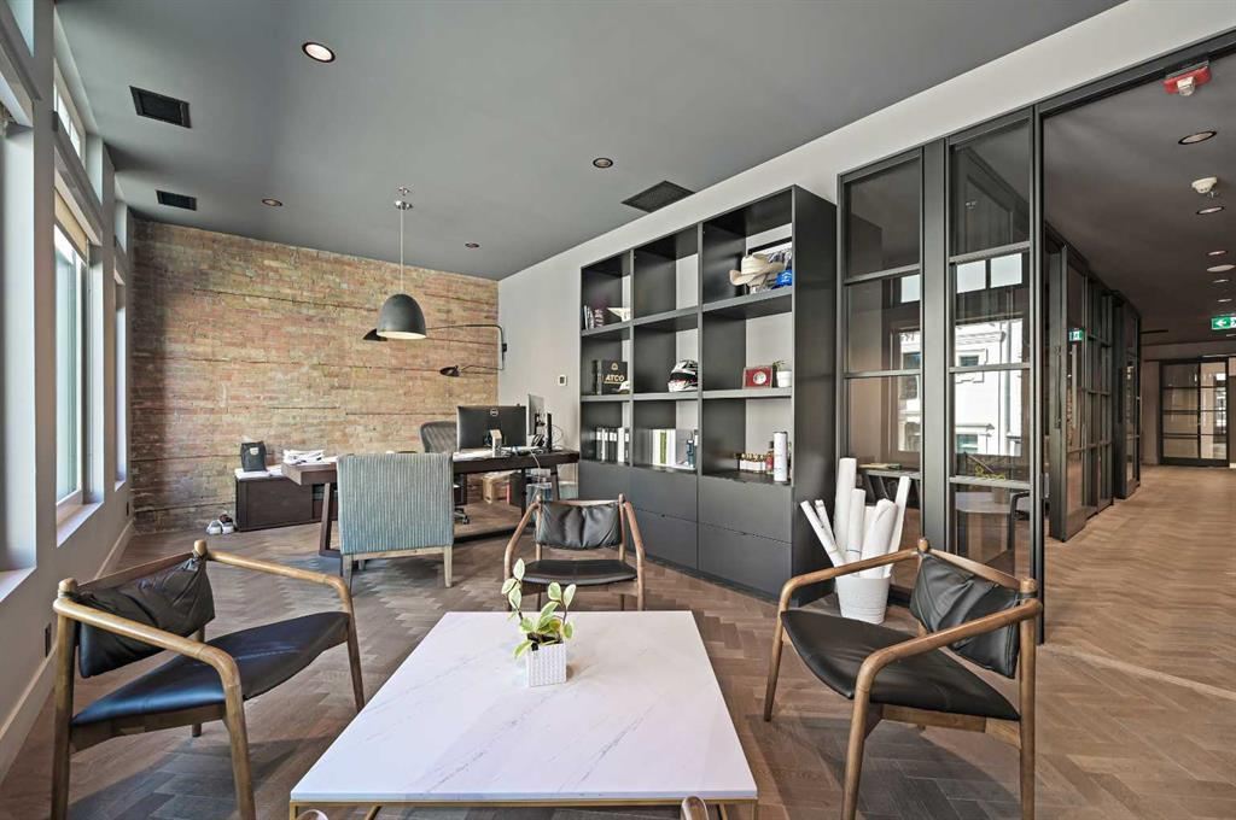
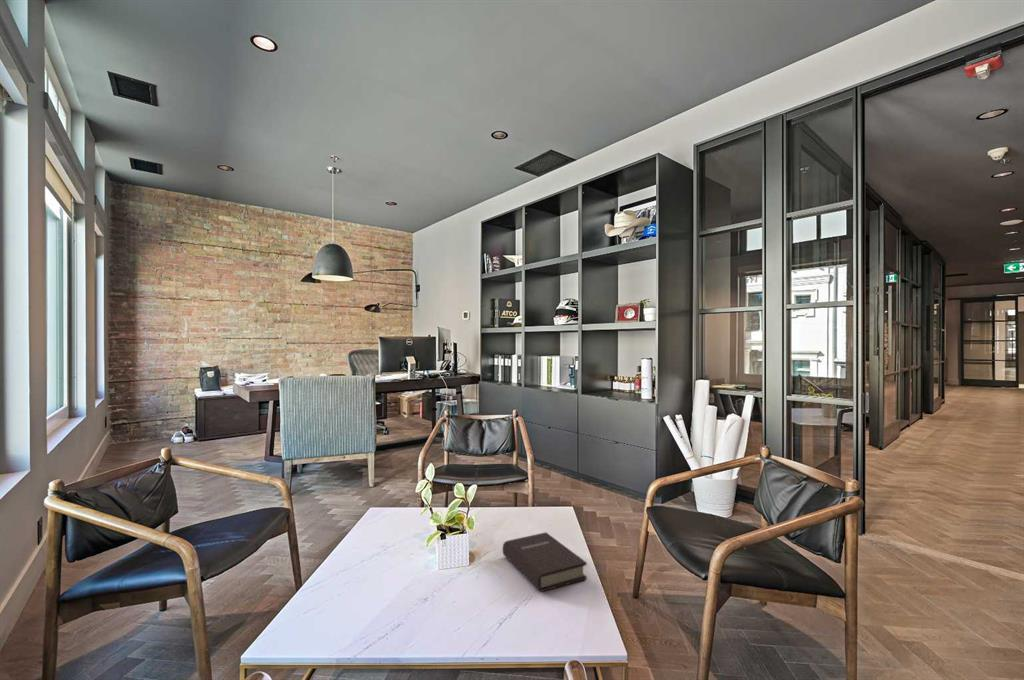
+ book (542, 559)
